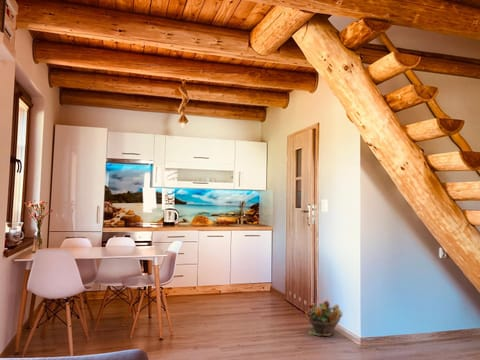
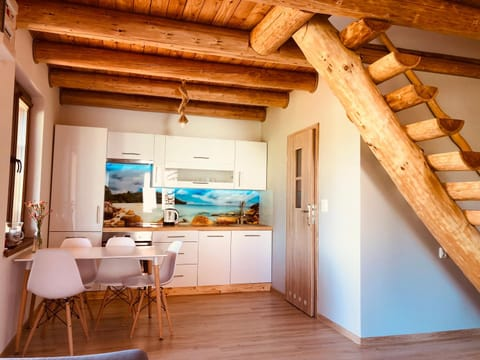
- potted plant (325, 317)
